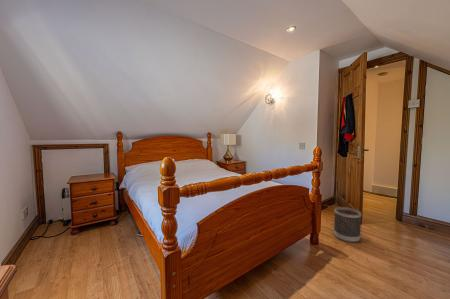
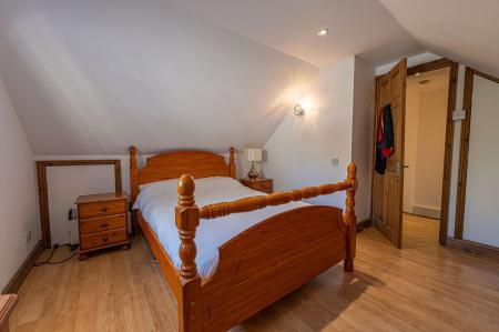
- wastebasket (347, 223)
